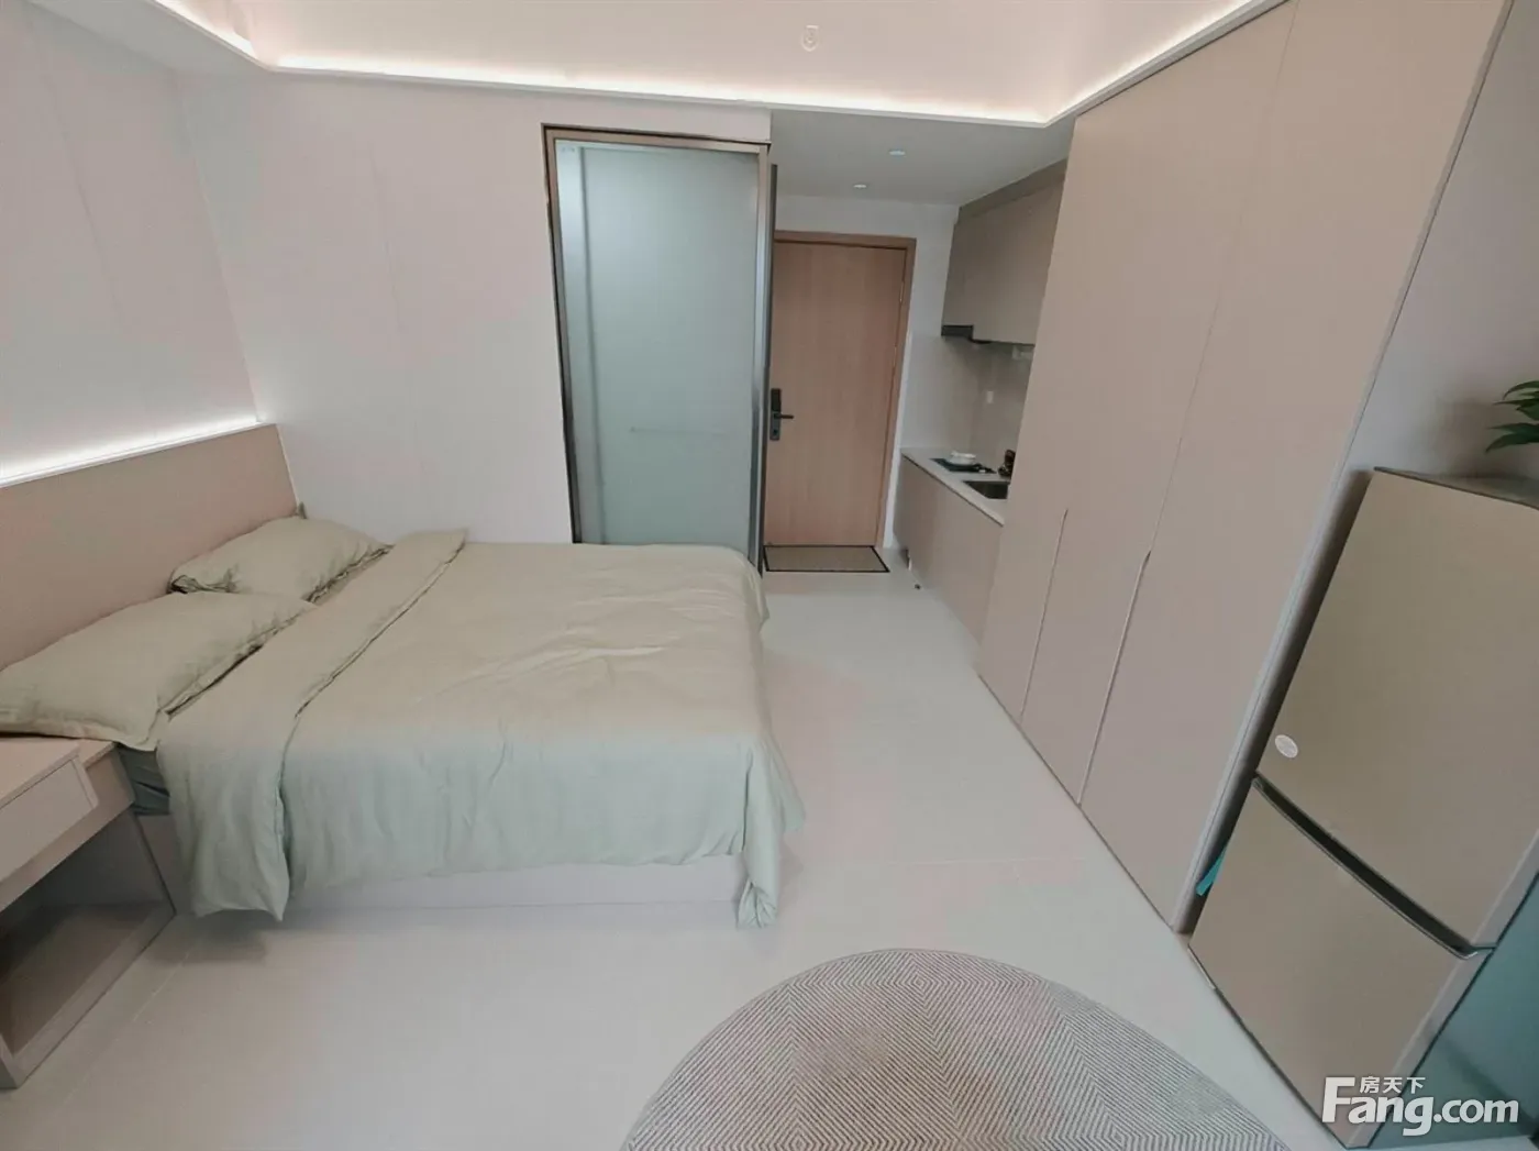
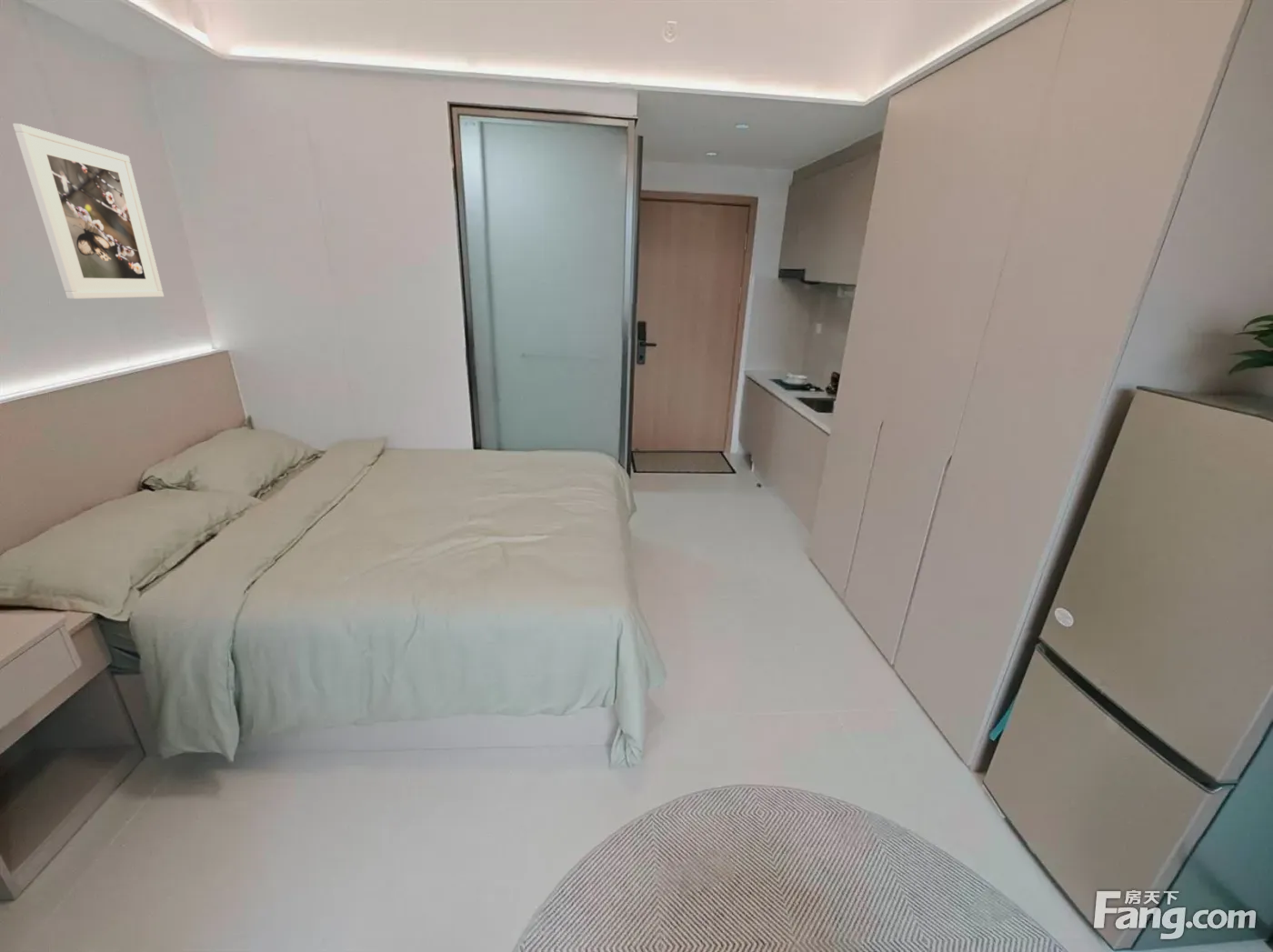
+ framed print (99, 223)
